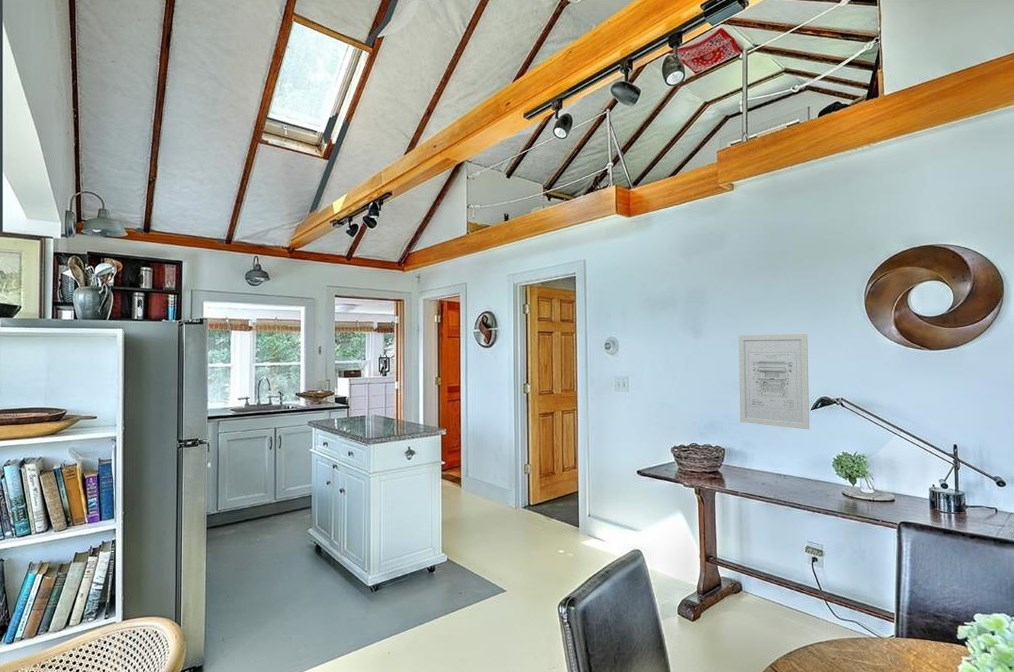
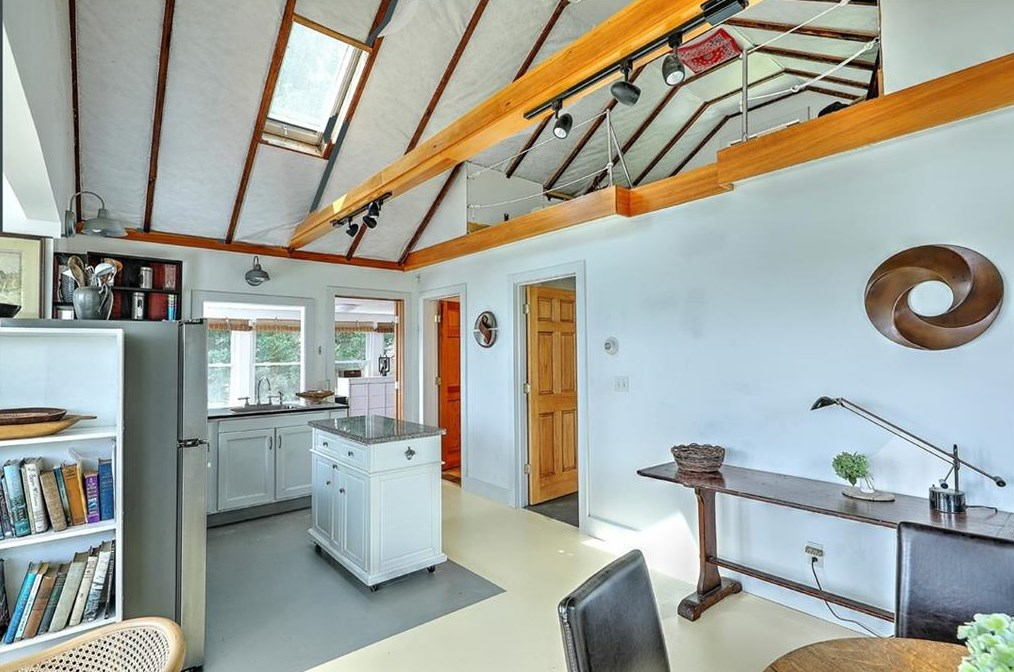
- wall art (772, 380)
